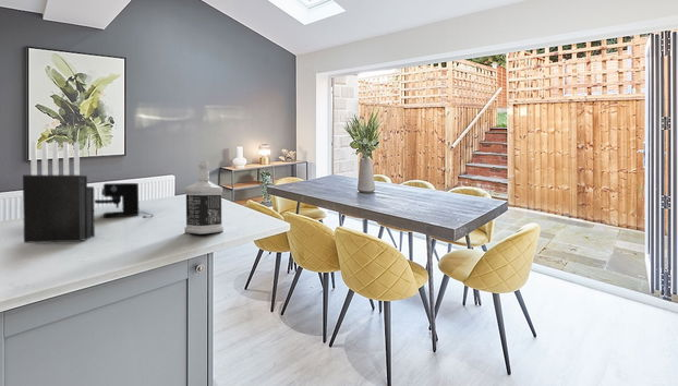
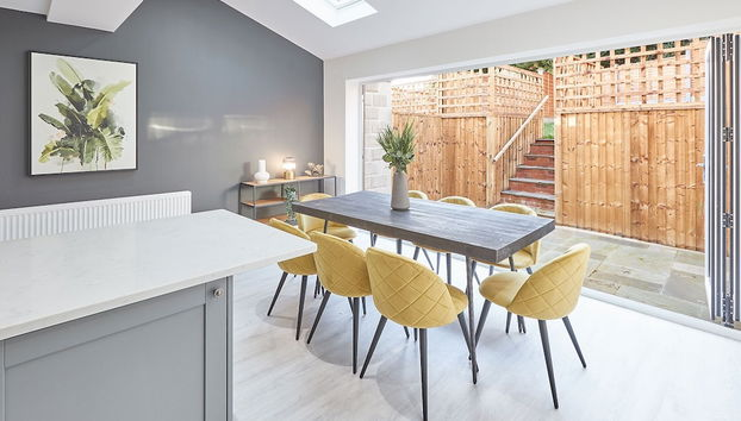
- coffee maker (123, 200)
- bottle (204, 196)
- knife block (61, 191)
